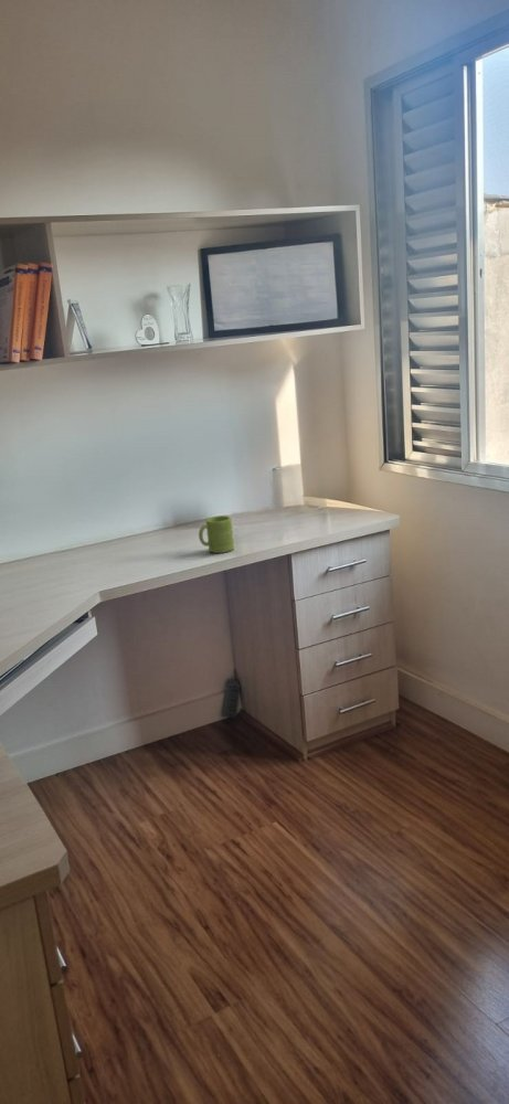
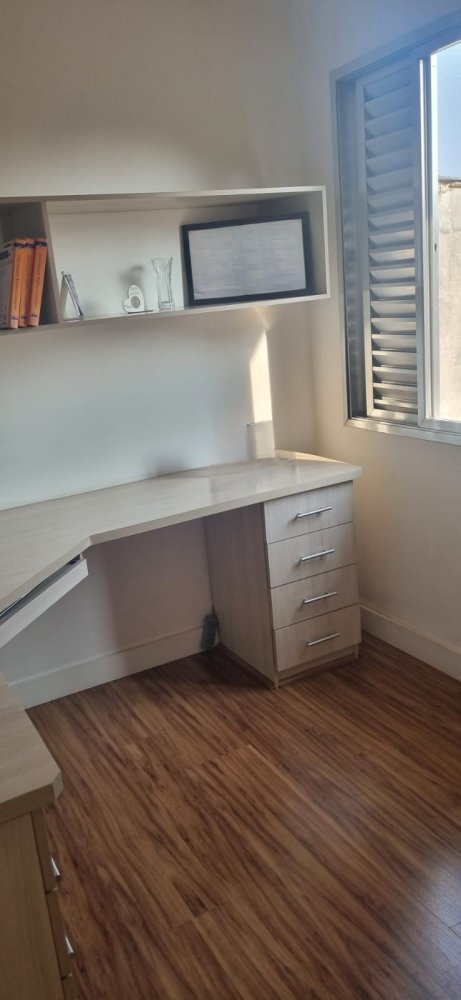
- mug (215, 535)
